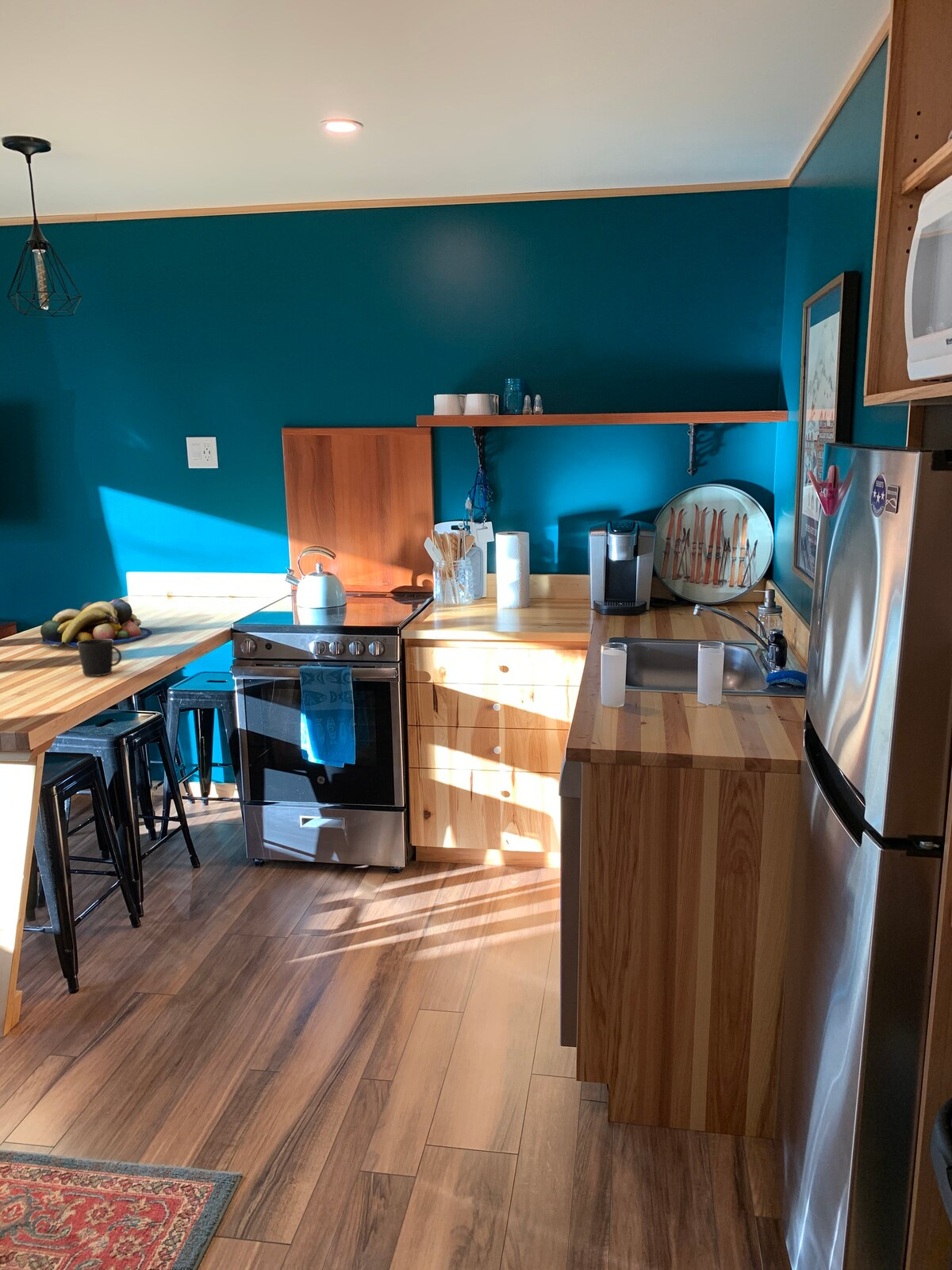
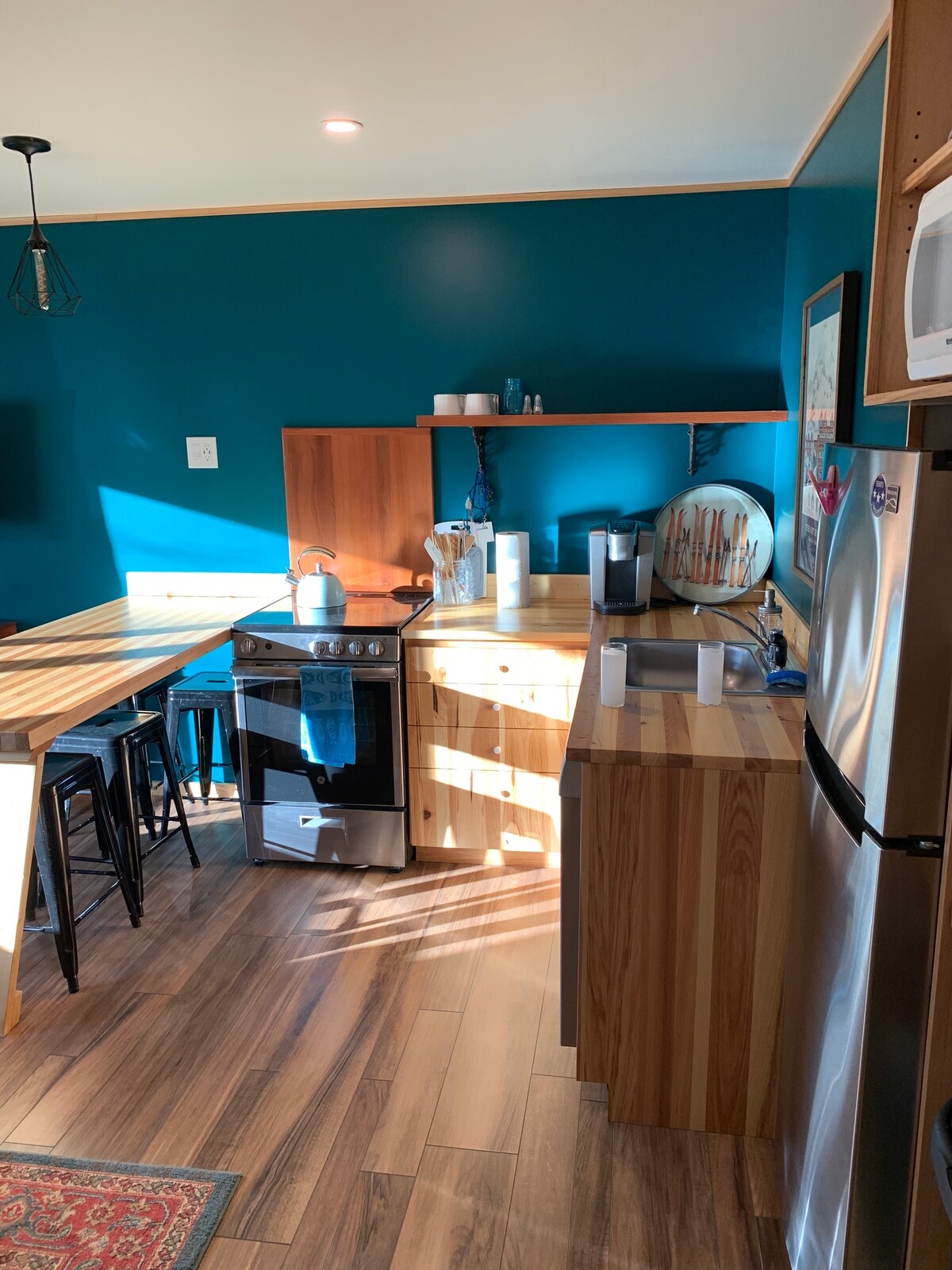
- cup (100, 657)
- fruit bowl (97, 619)
